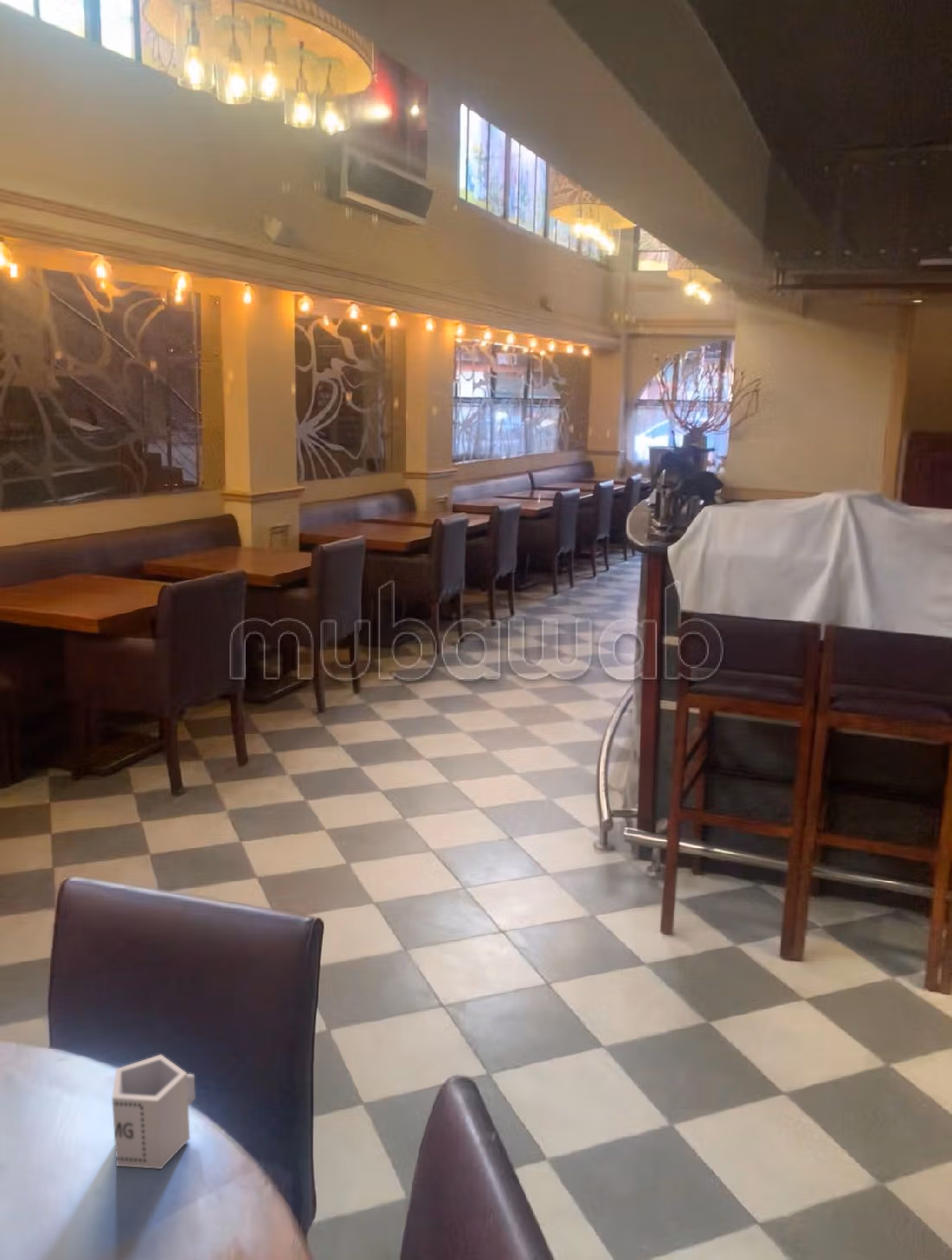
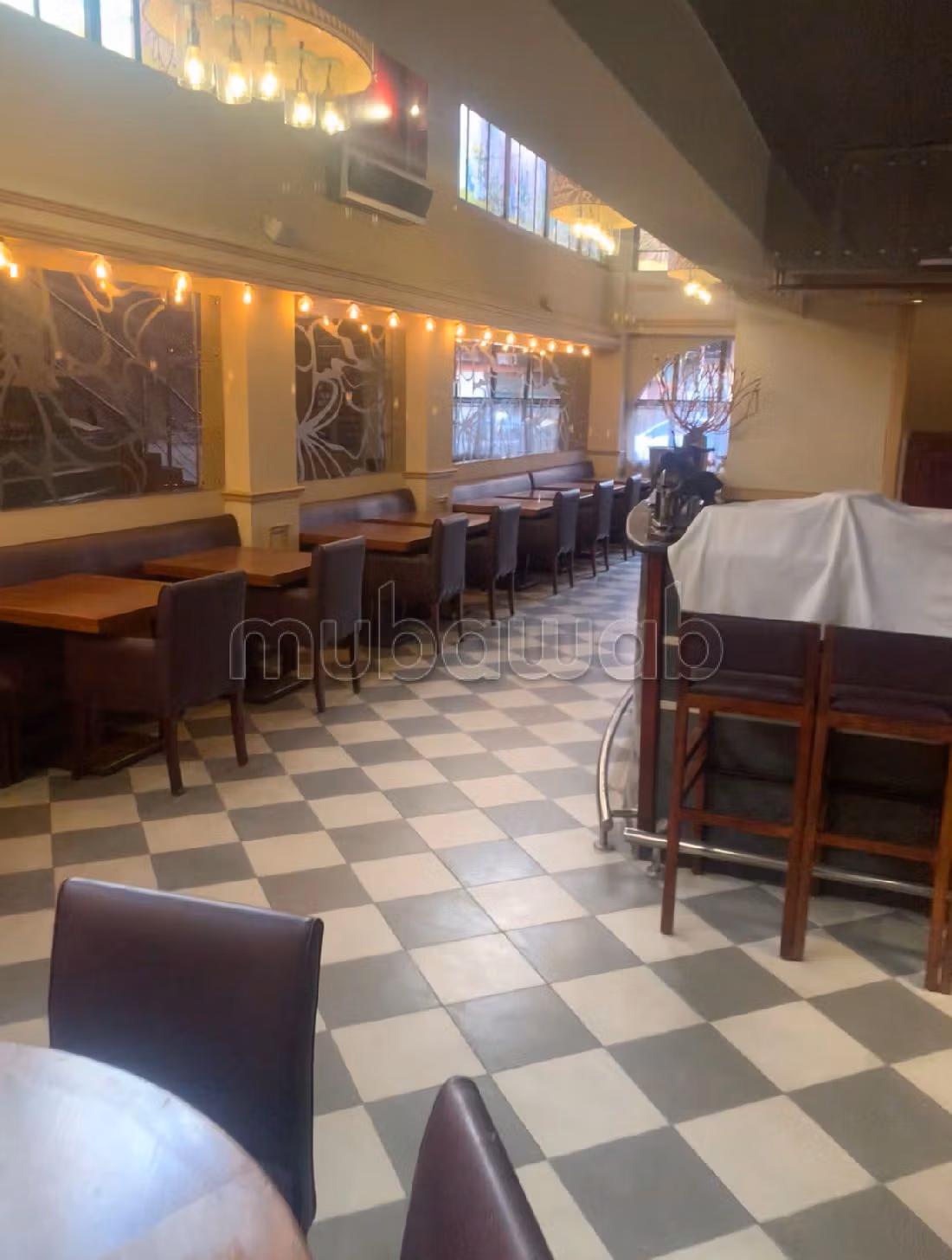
- cup (155, 1108)
